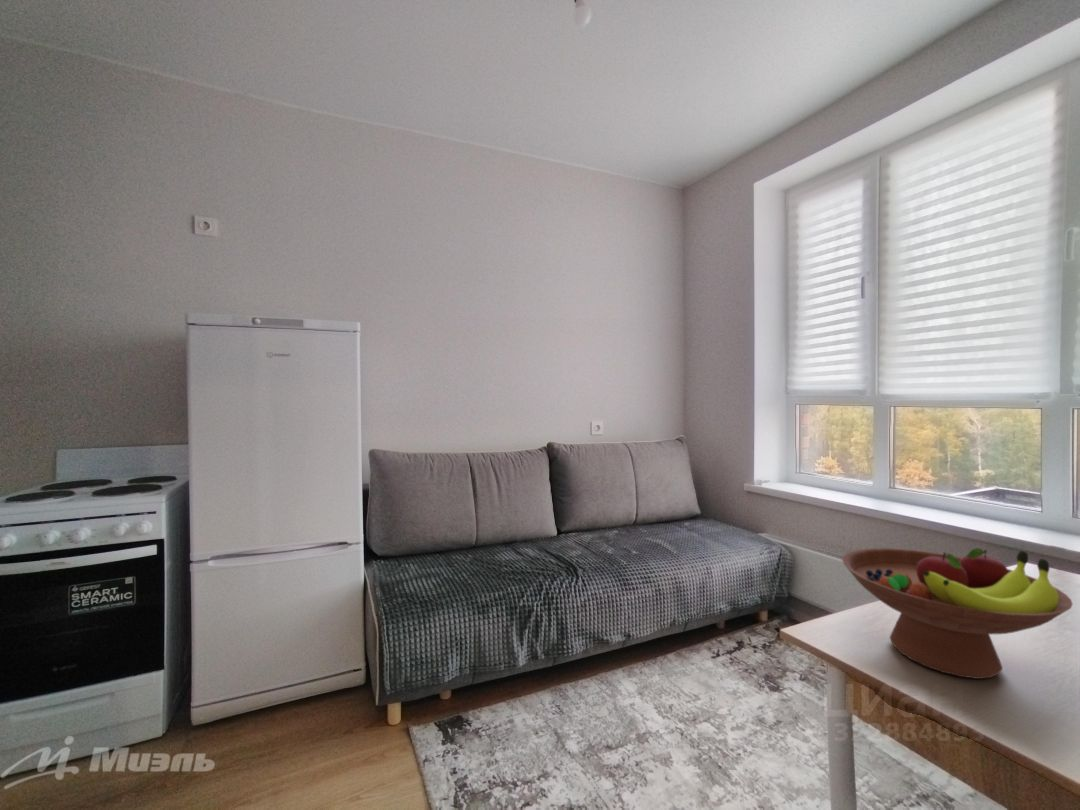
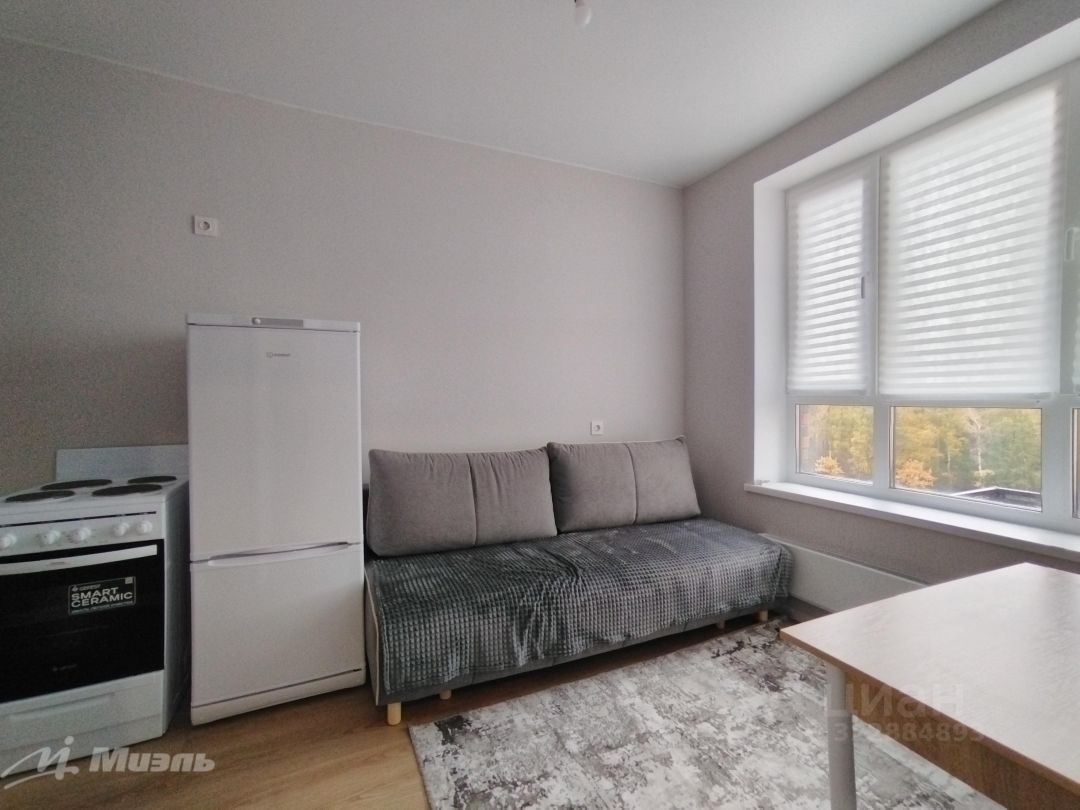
- fruit bowl (942, 600)
